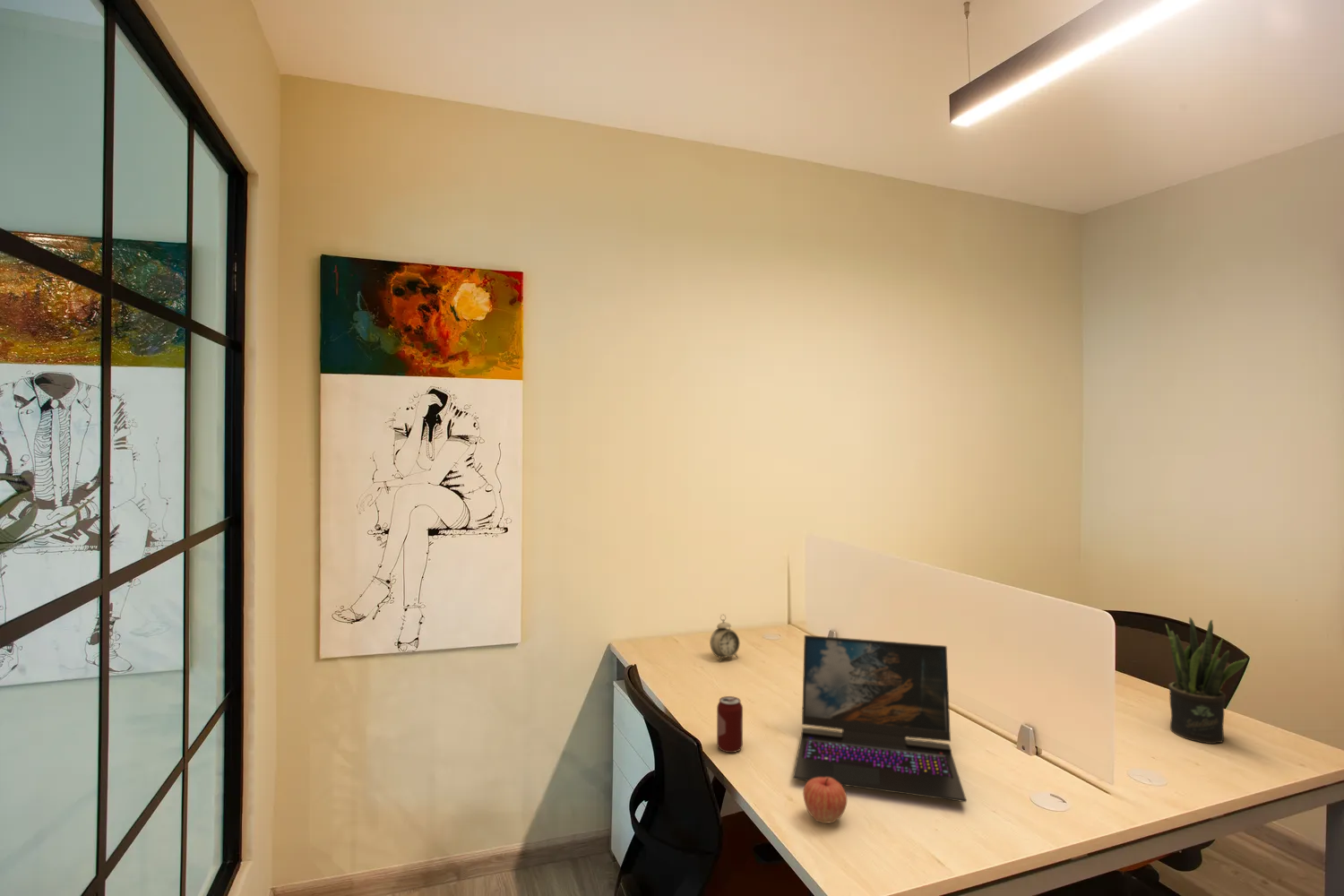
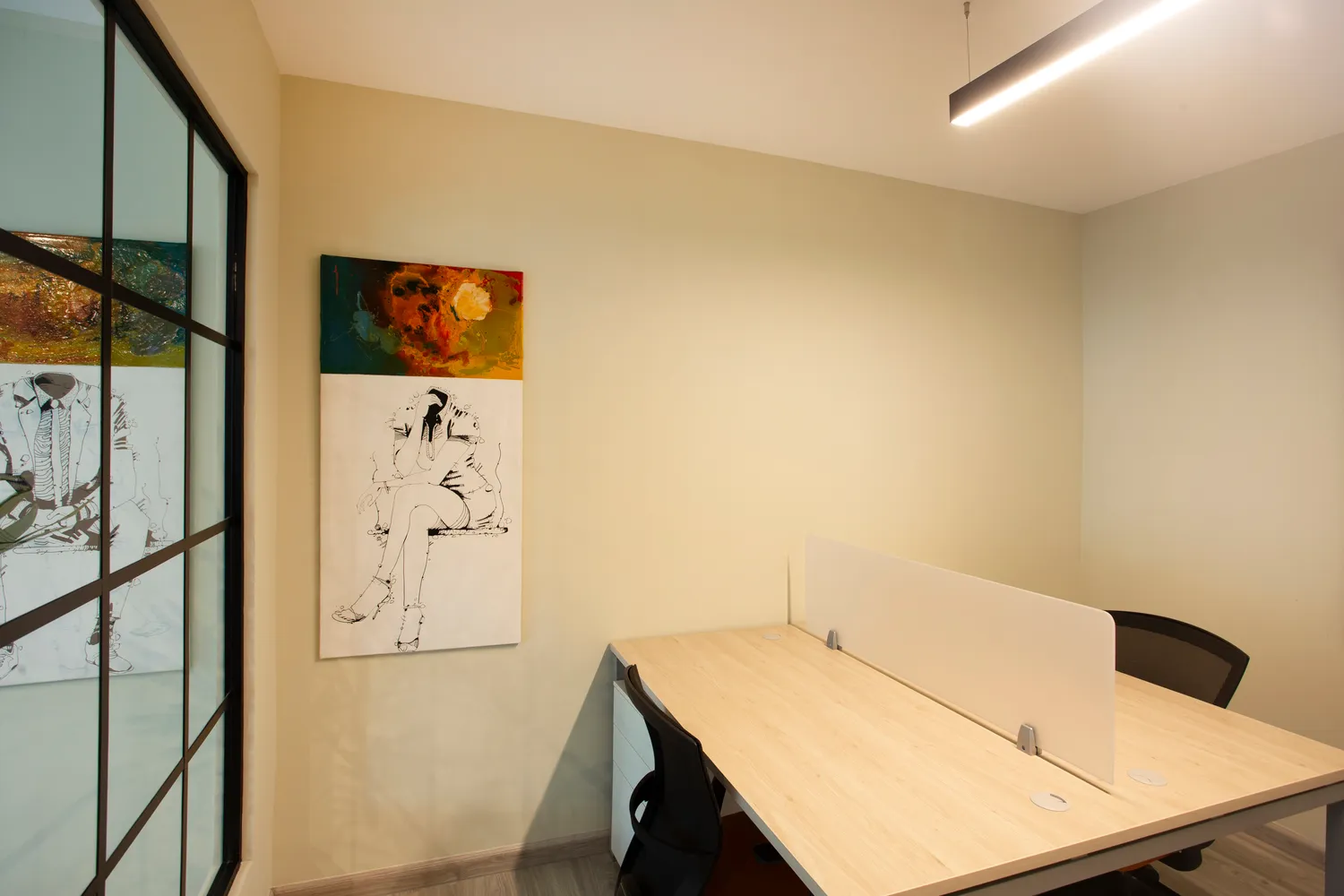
- laptop (874, 710)
- potted plant (1202, 679)
- beverage can (729, 722)
- apple (824, 797)
- alarm clock (725, 636)
